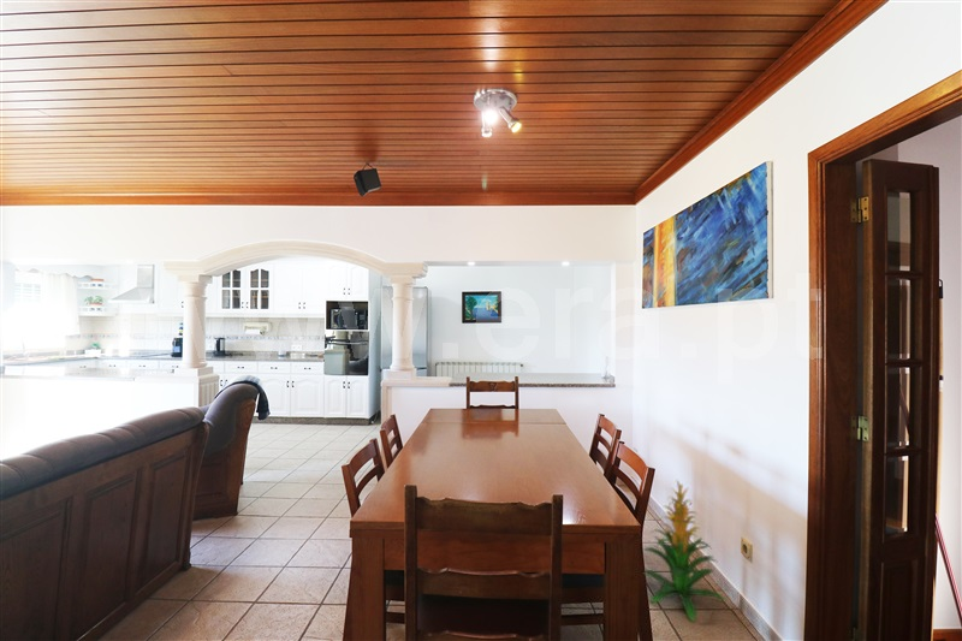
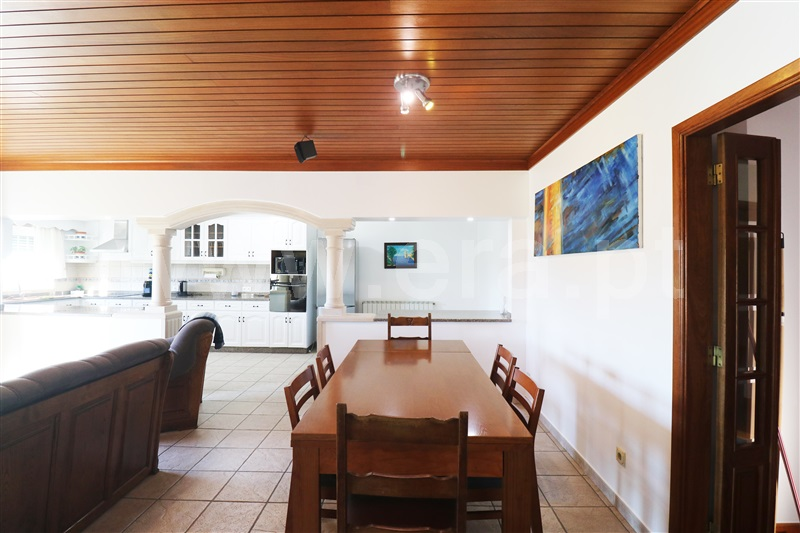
- indoor plant (681, 539)
